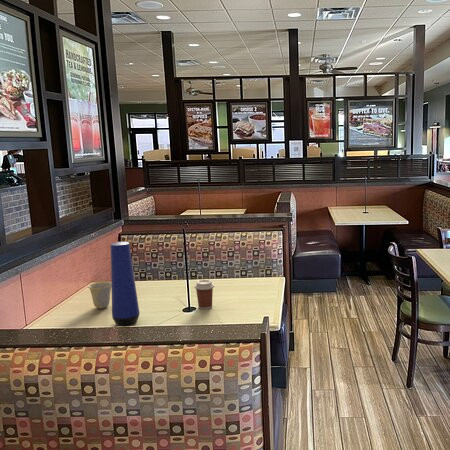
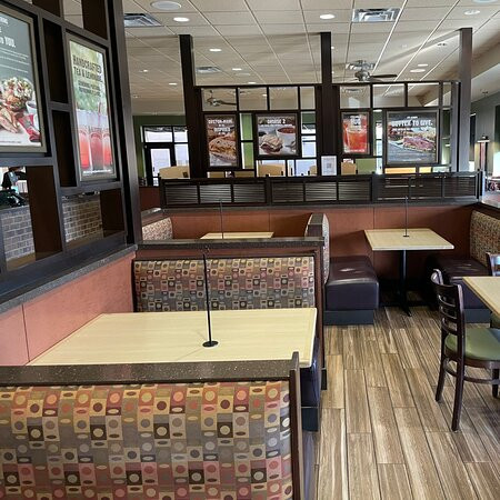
- vase (123, 283)
- cup (101, 295)
- coffee cup (204, 294)
